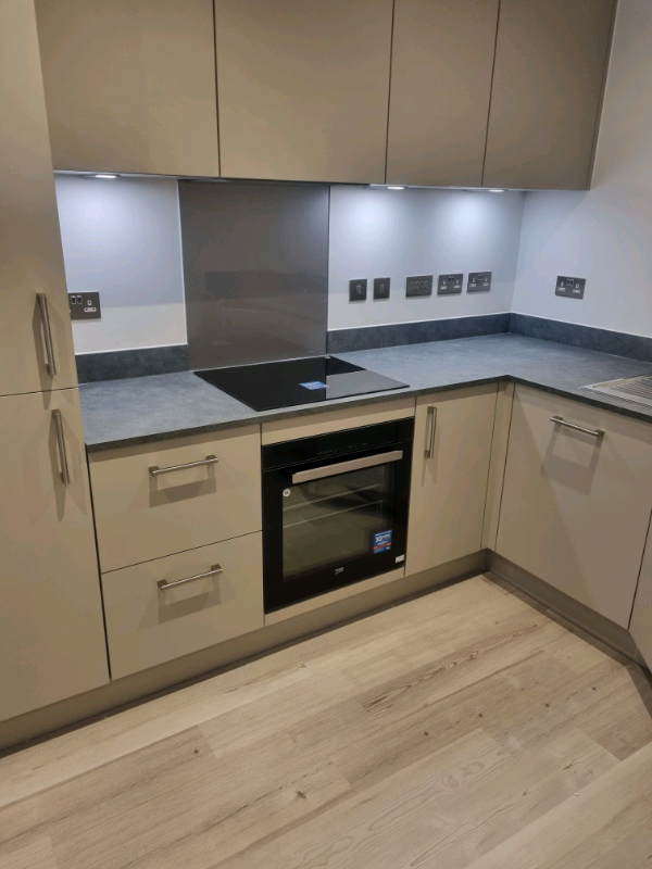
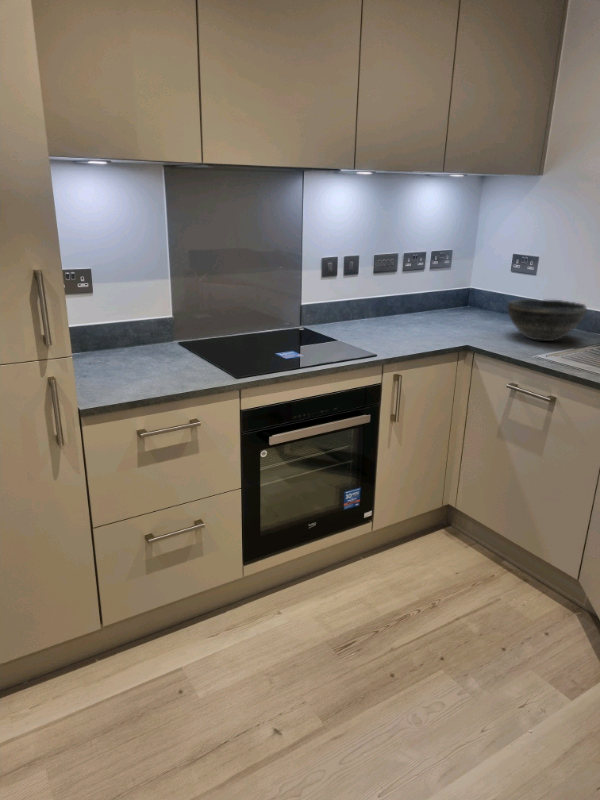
+ bowl (544, 320)
